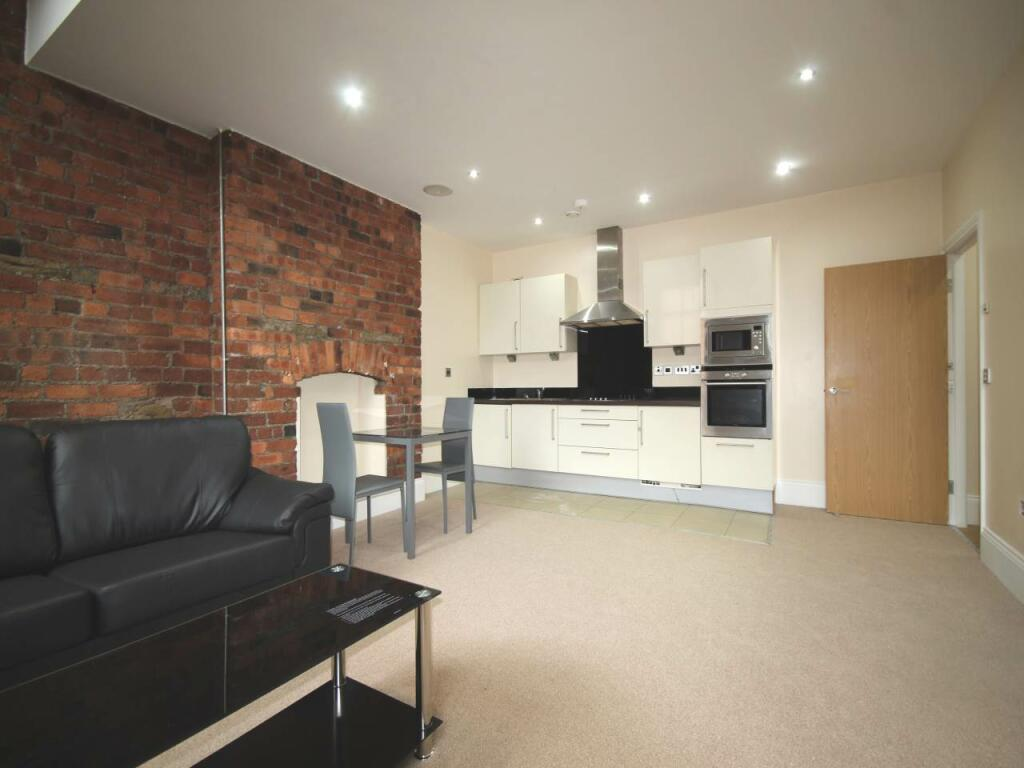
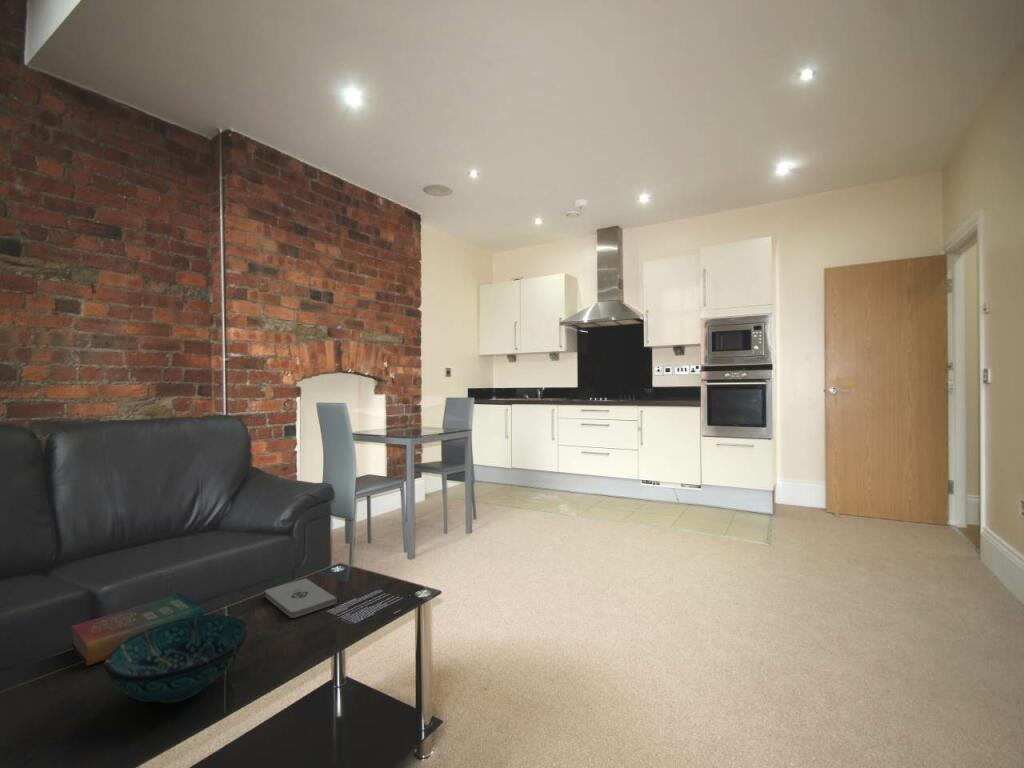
+ book (139, 626)
+ notepad (299, 596)
+ decorative bowl (181, 665)
